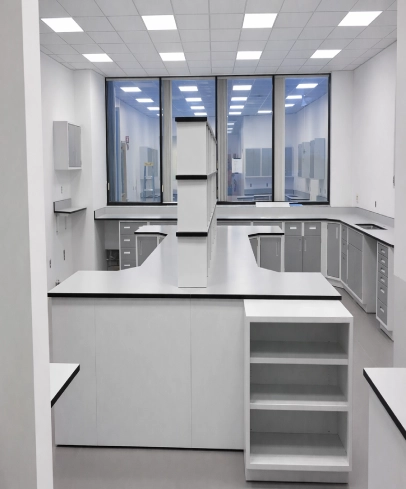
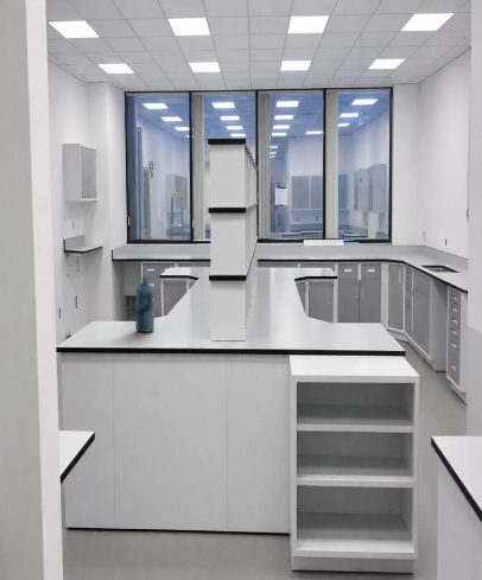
+ bottle (144, 304)
